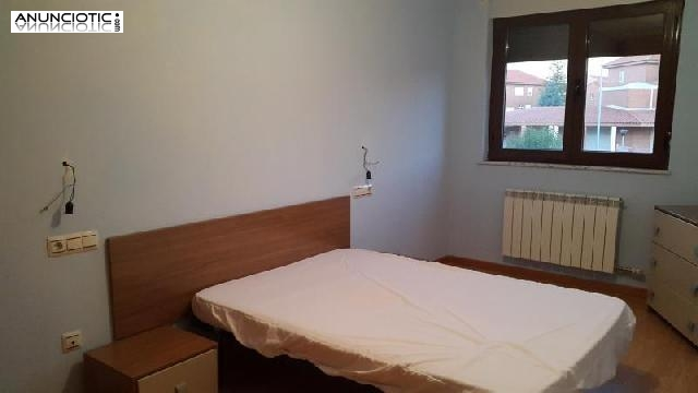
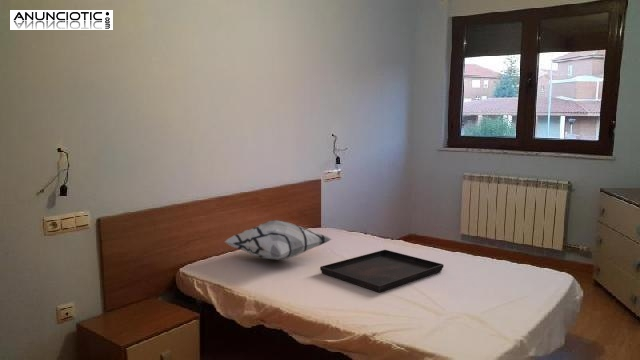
+ serving tray (382, 268)
+ decorative pillow (278, 240)
